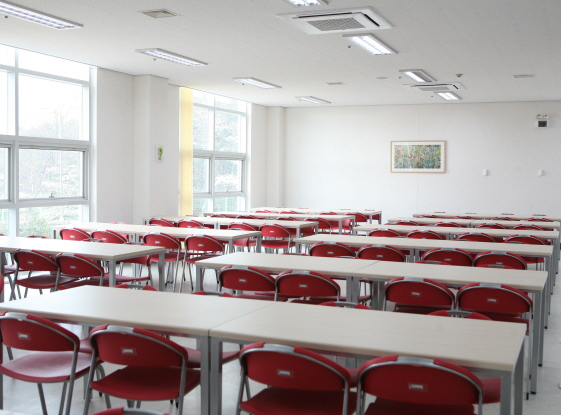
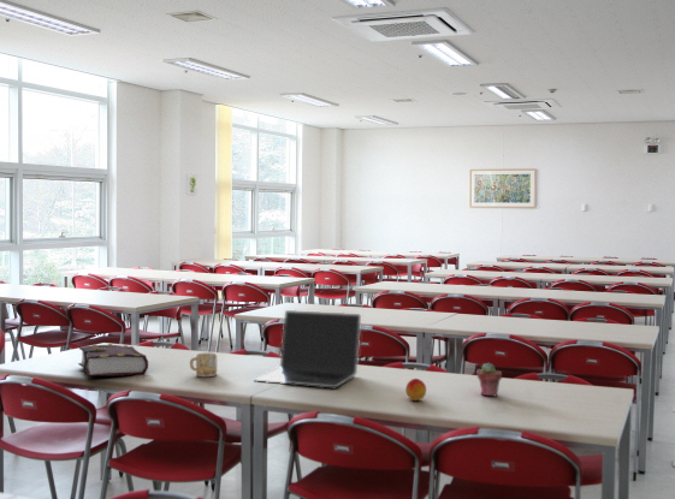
+ laptop (308, 346)
+ book (112, 358)
+ mug (202, 364)
+ potted succulent (489, 378)
+ peach (415, 388)
